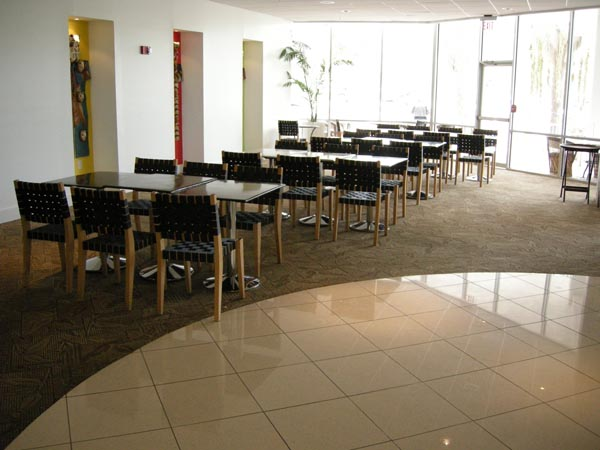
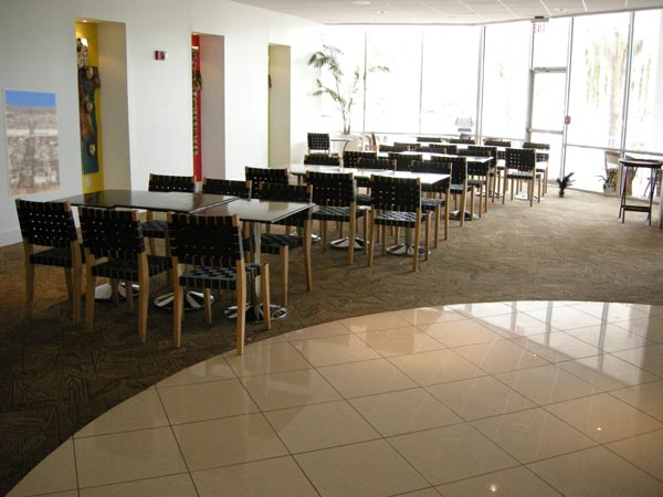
+ house plant (607, 181)
+ potted plant (564, 184)
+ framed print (32, 142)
